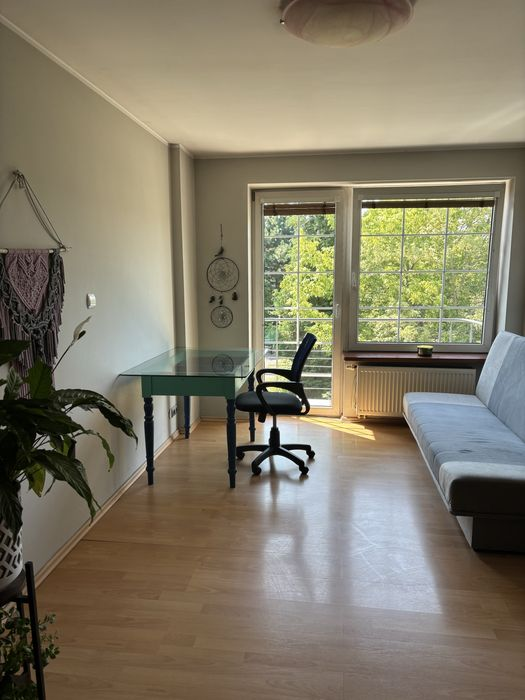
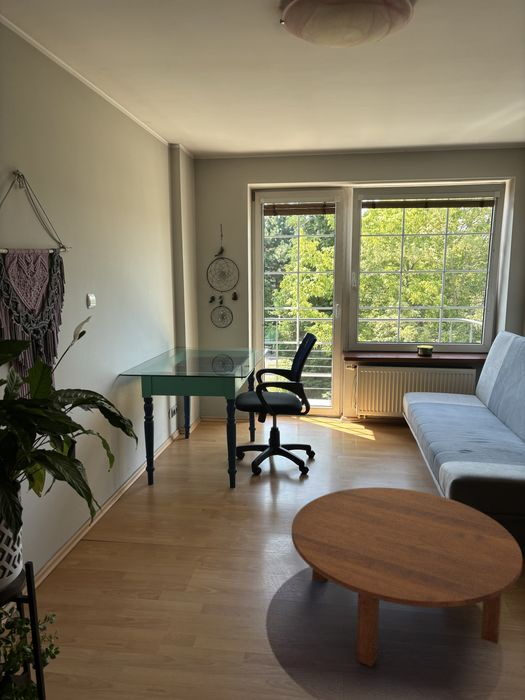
+ coffee table (398, 568)
